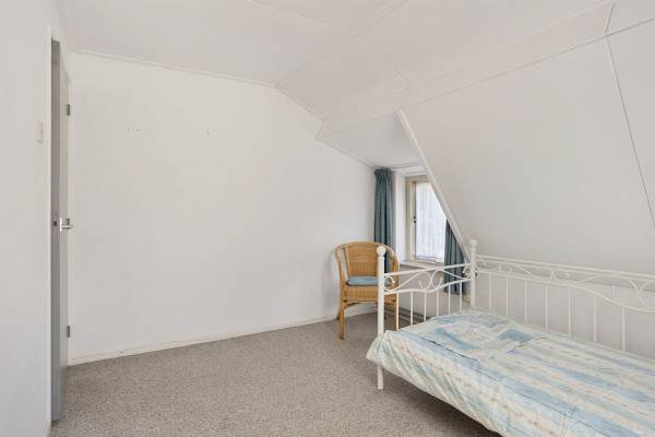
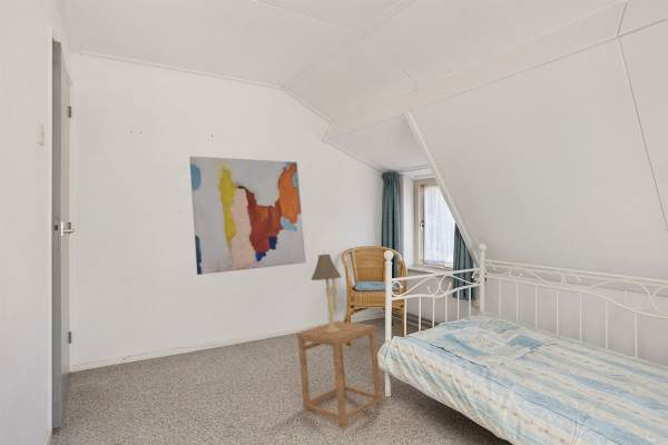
+ side table (340, 368)
+ wall art (250, 212)
+ table lamp (326, 288)
